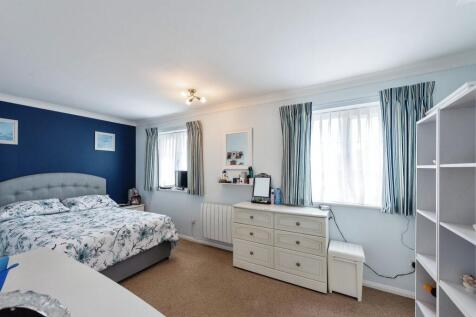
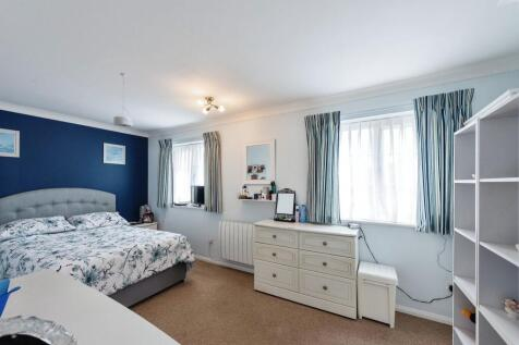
+ ceiling light fixture (123, 100)
